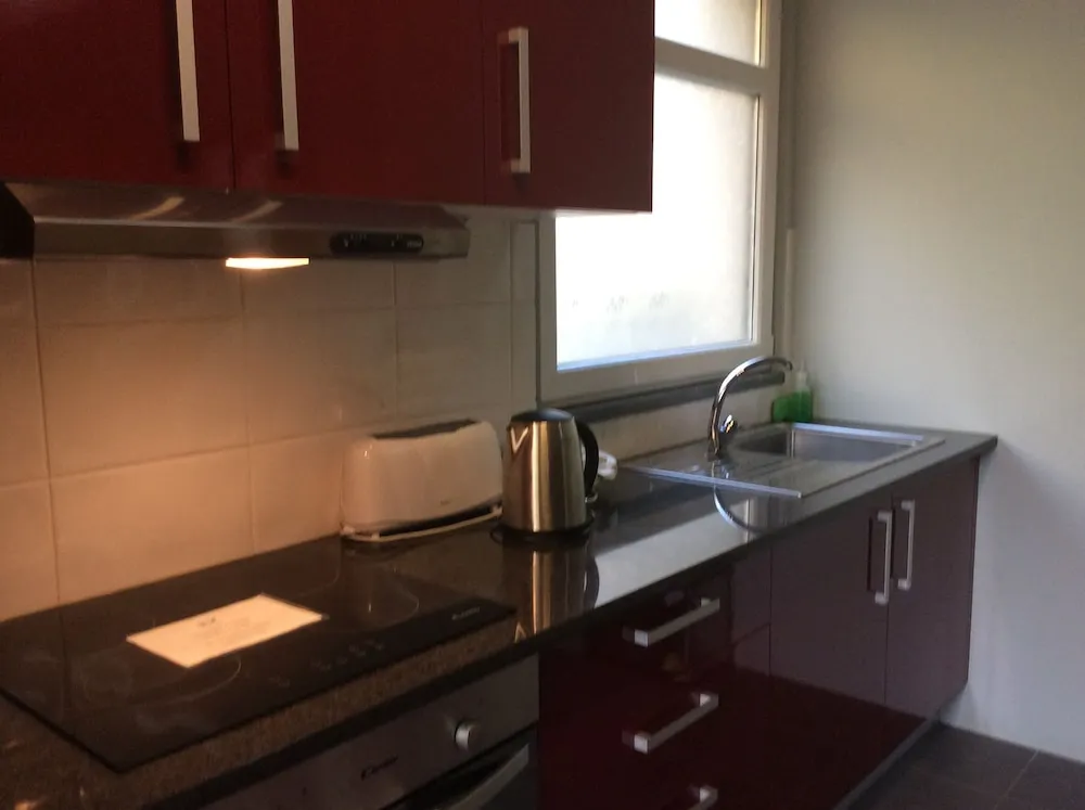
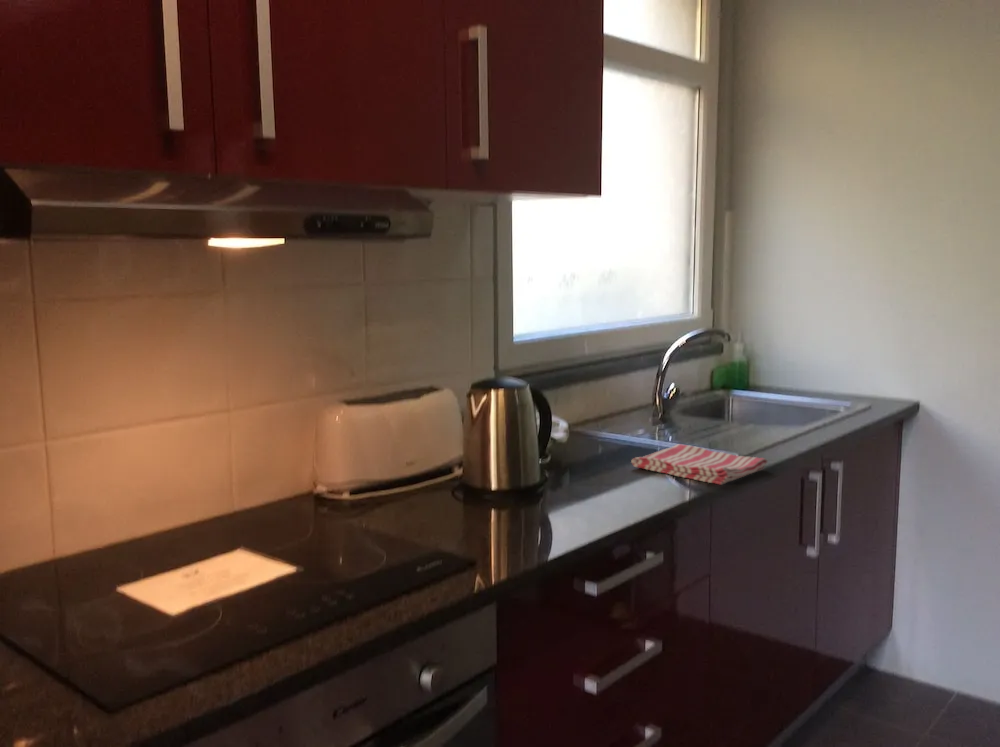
+ dish towel (698, 460)
